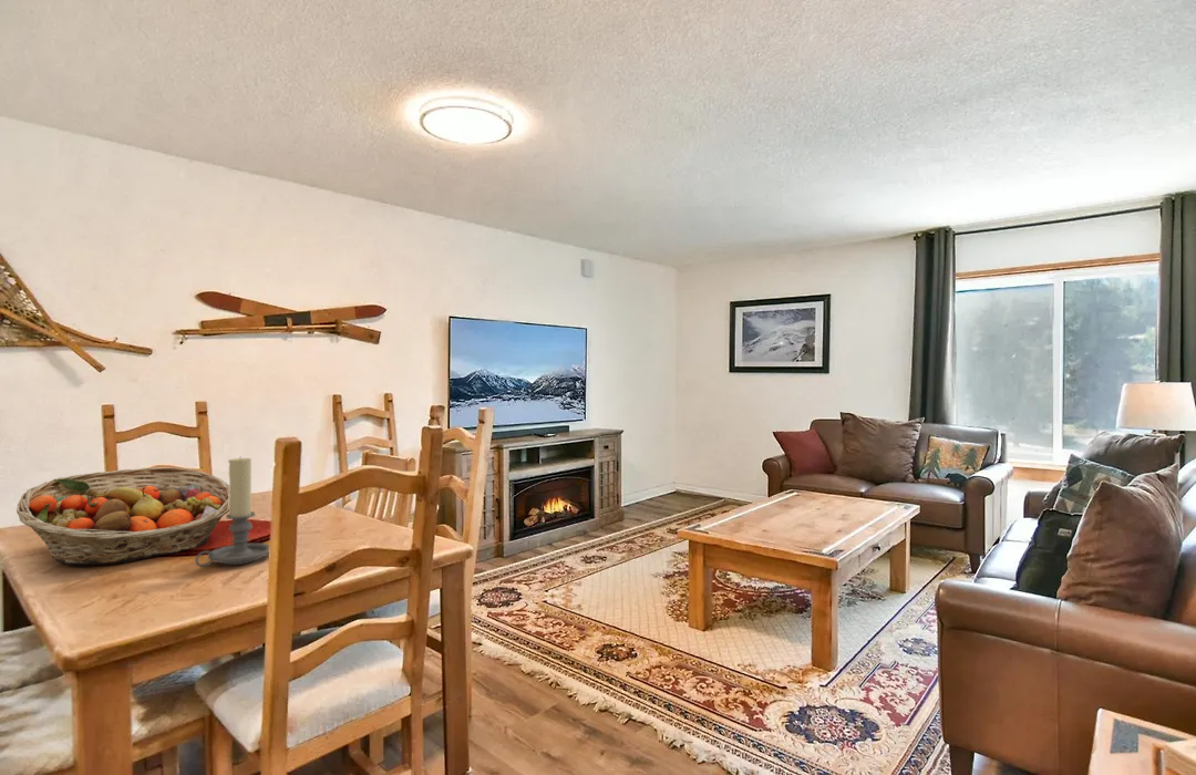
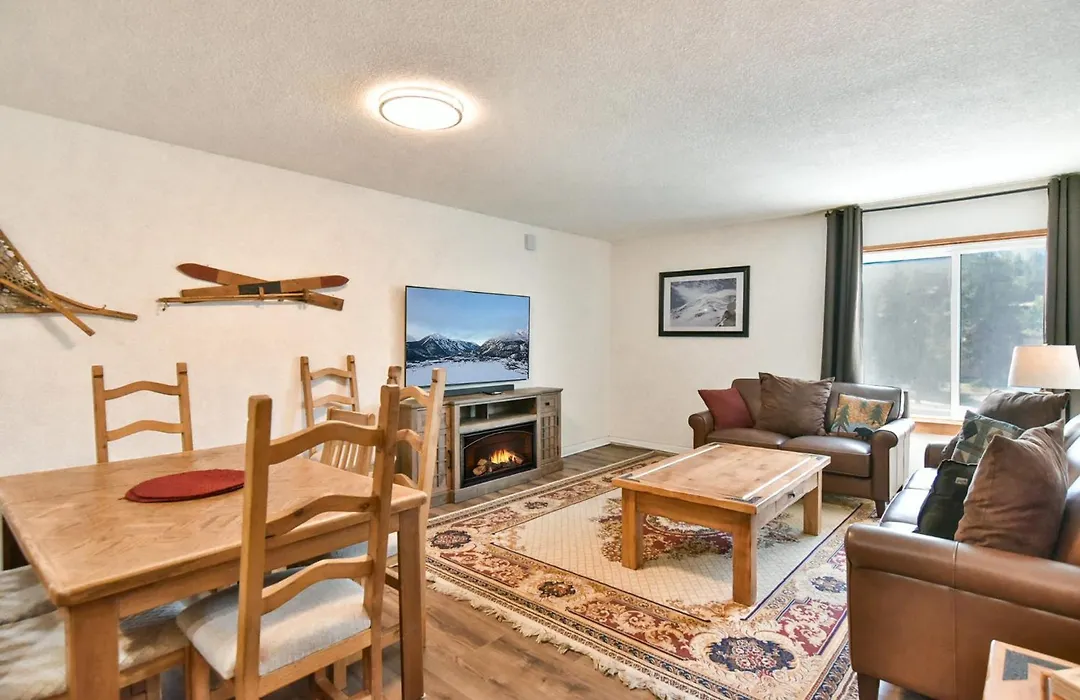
- candle holder (234, 508)
- fruit basket (135, 512)
